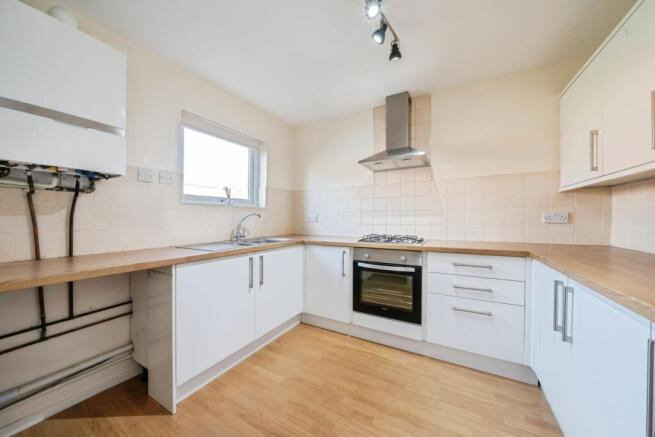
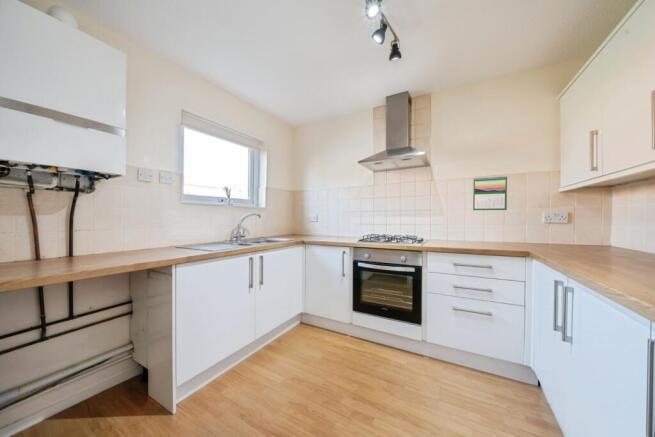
+ calendar (489, 193)
